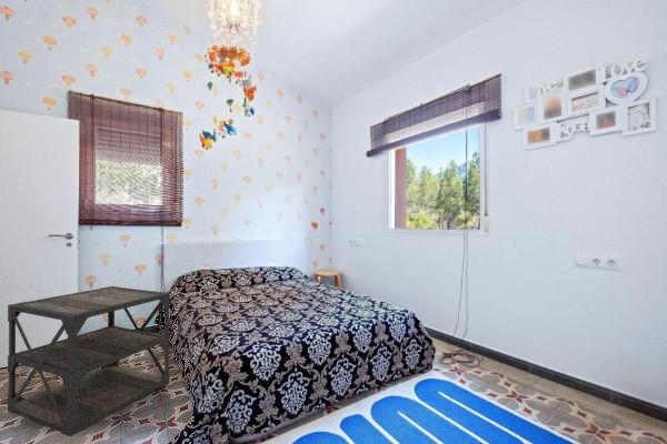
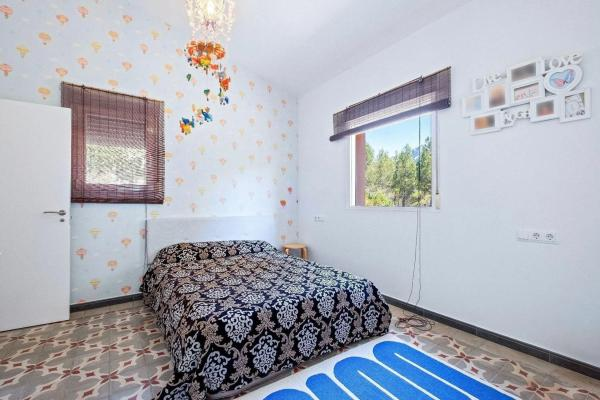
- side table (94, 346)
